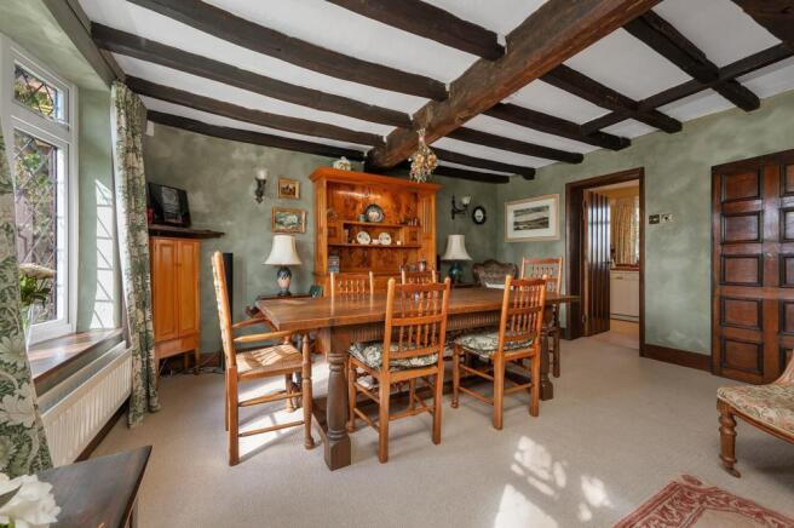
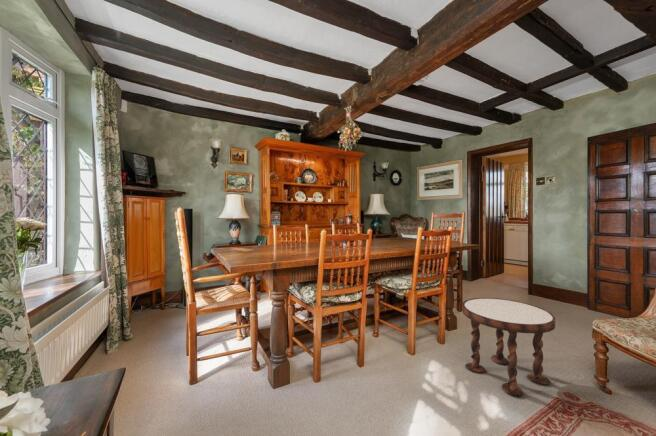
+ side table (507, 341)
